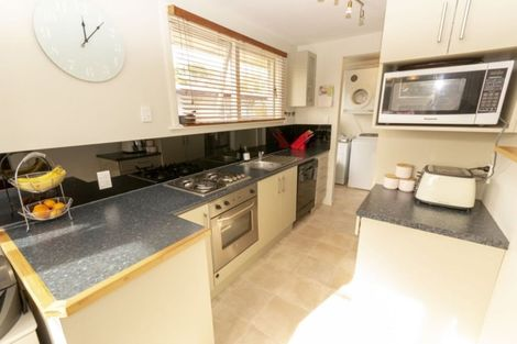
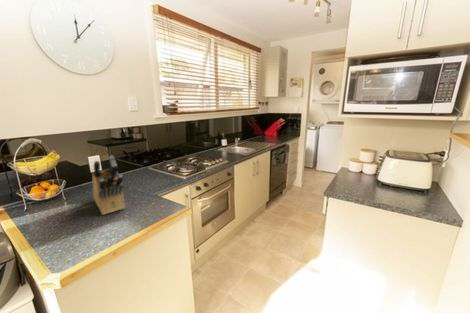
+ knife block (106, 180)
